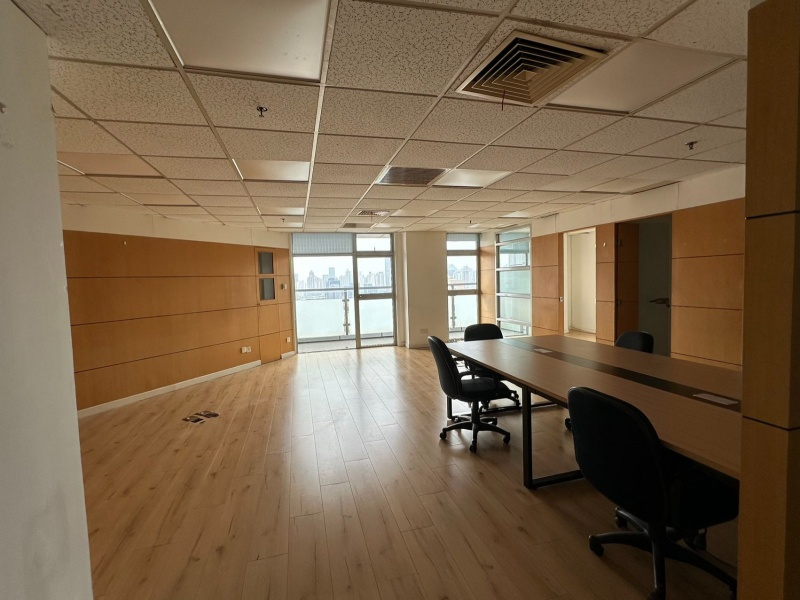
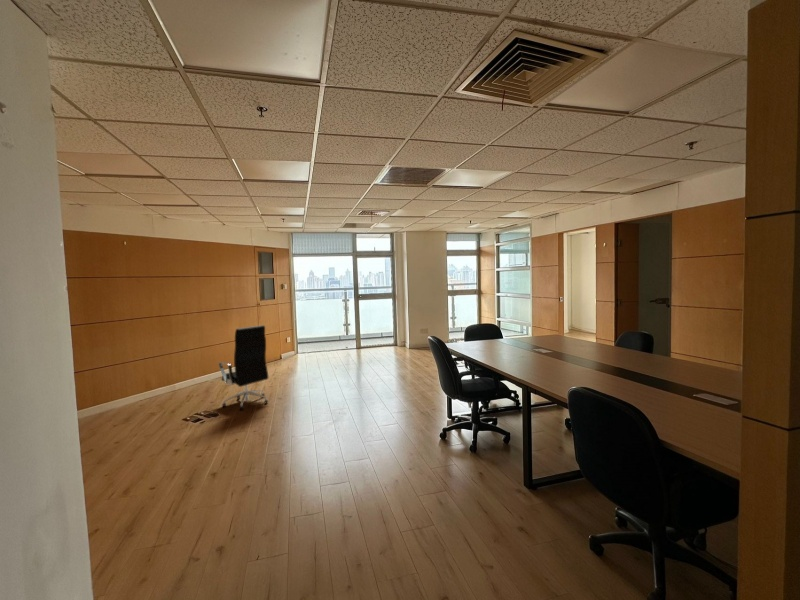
+ office chair (245, 364)
